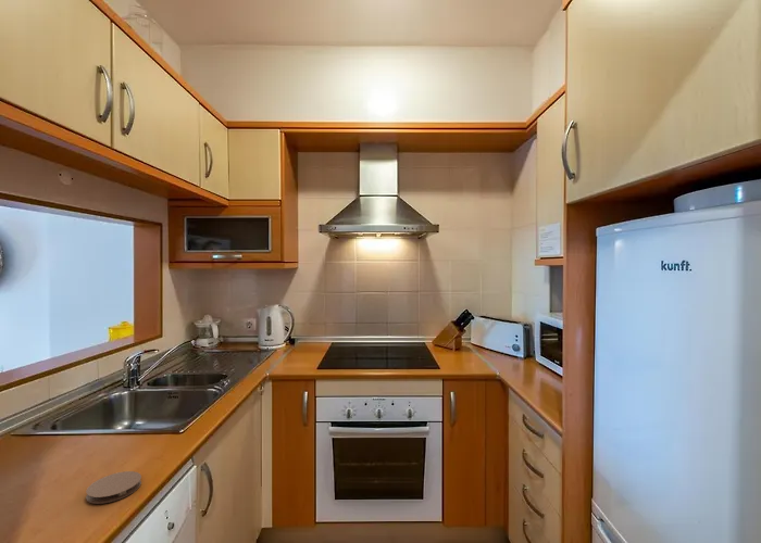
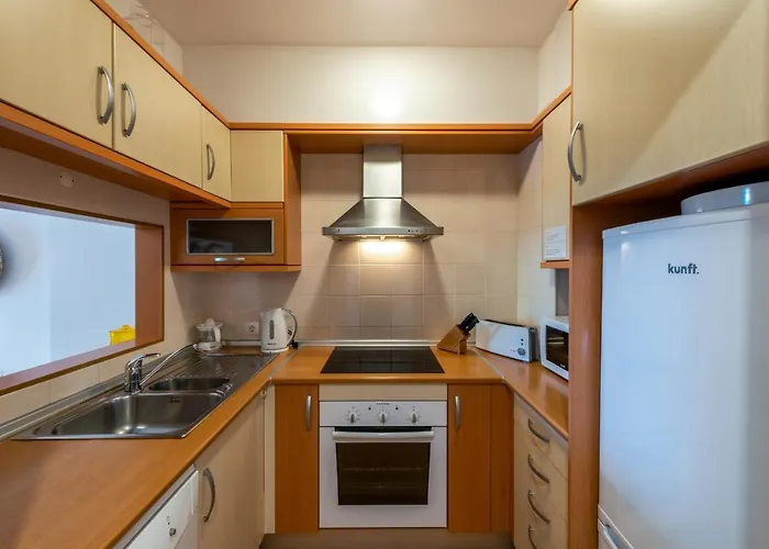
- coaster (114, 487)
